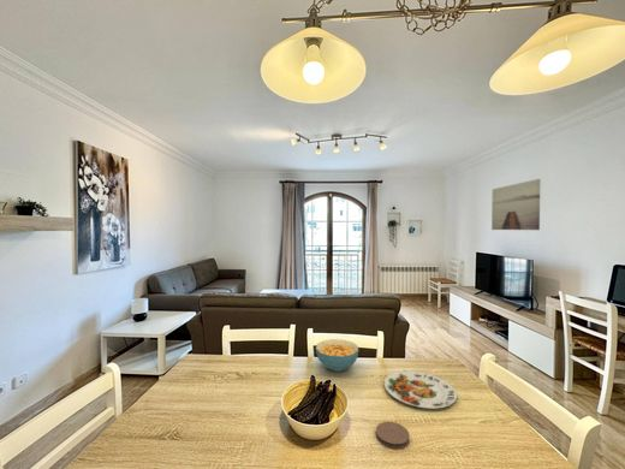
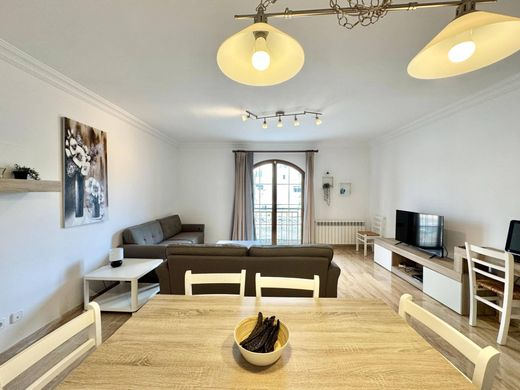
- wall art (513, 207)
- coaster (392, 434)
- cereal bowl (337, 357)
- plate (418, 388)
